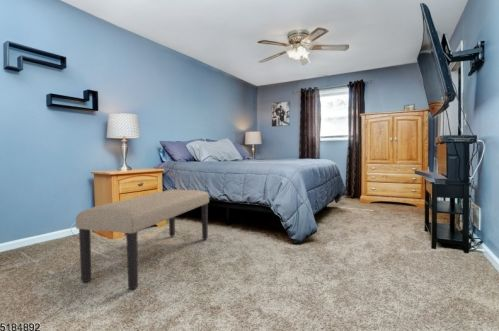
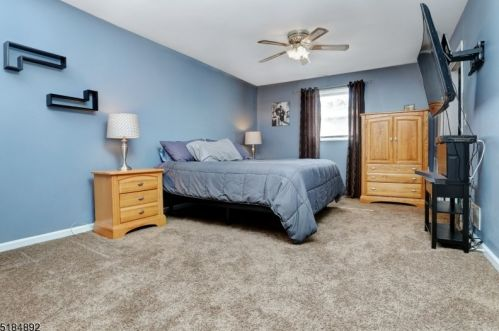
- bench (156, 223)
